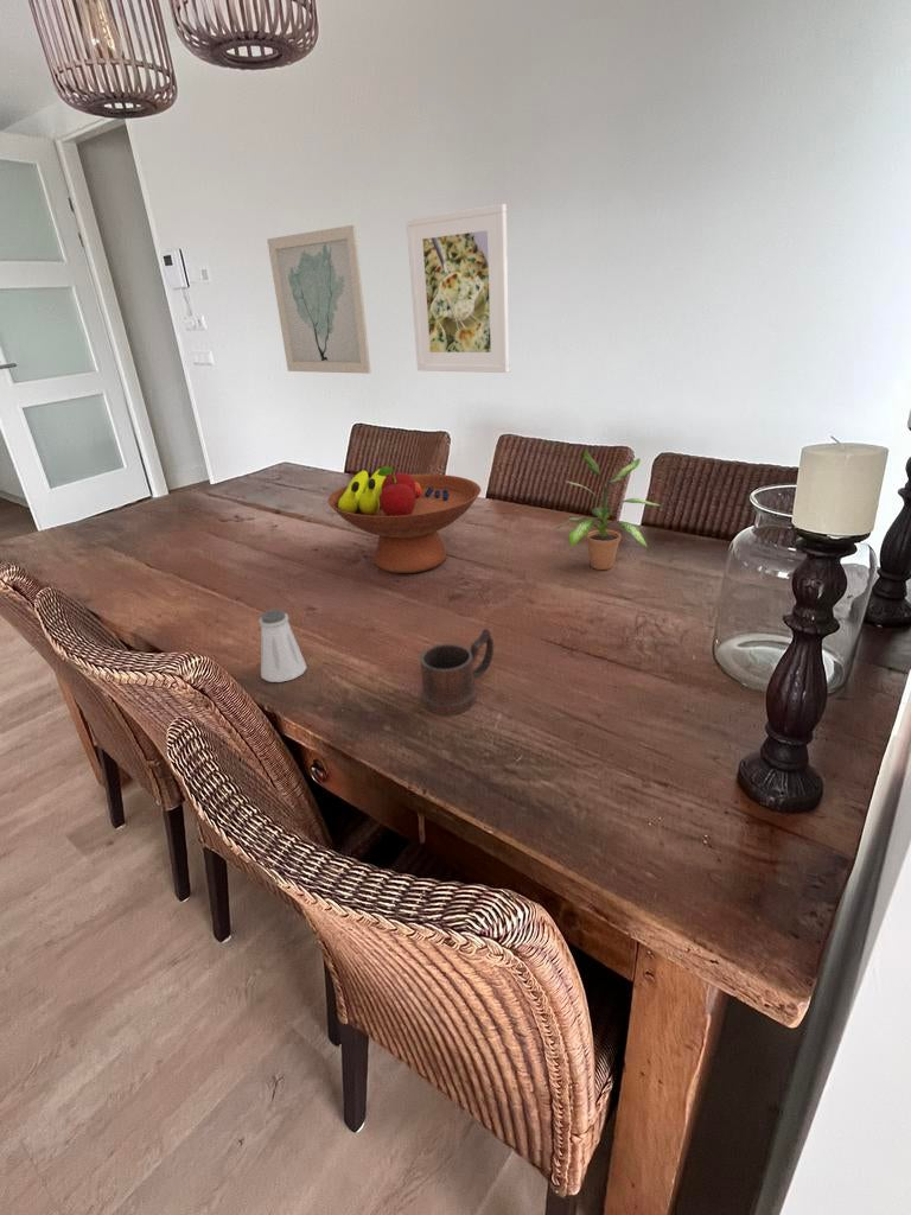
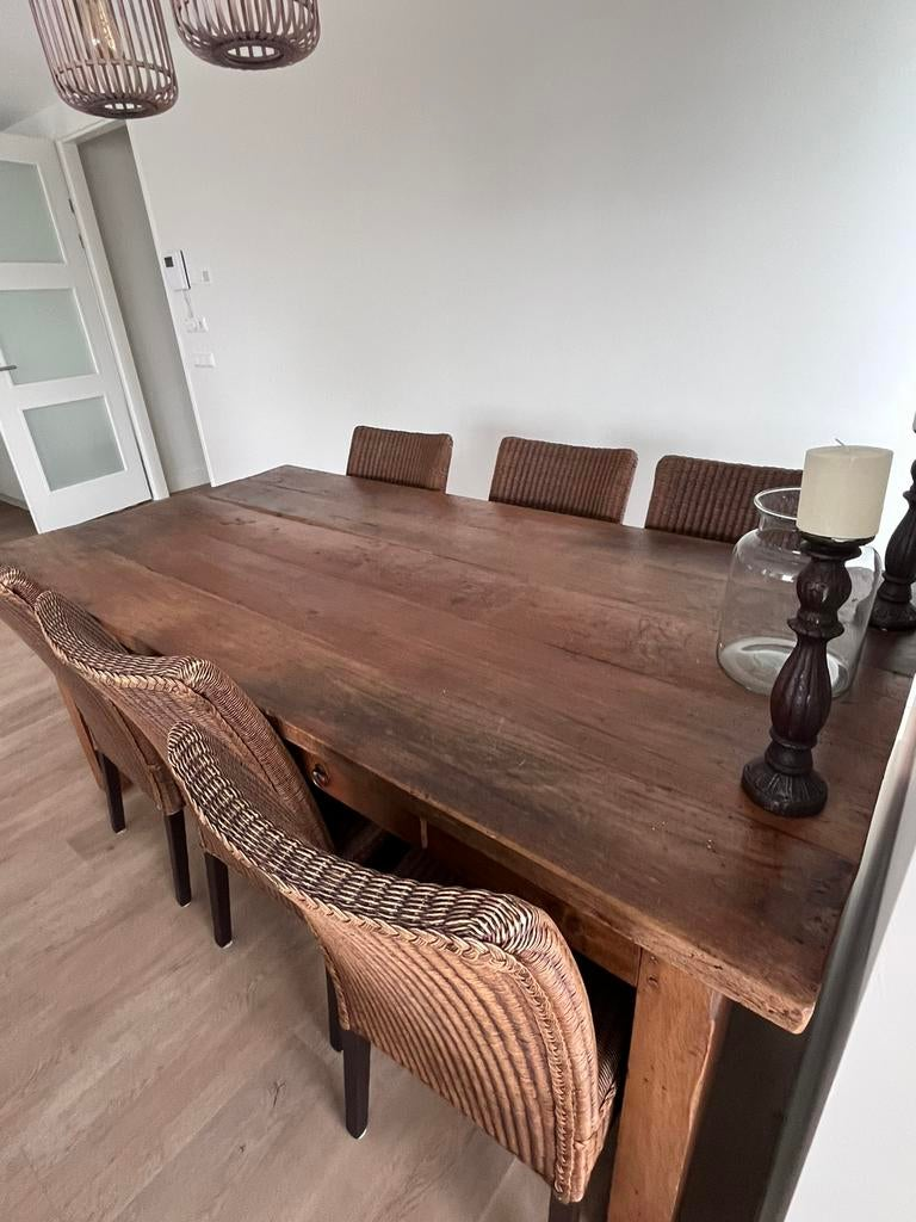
- fruit bowl (406, 514)
- wall art (318, 305)
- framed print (457, 295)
- saltshaker (278, 642)
- potted plant (594, 508)
- mug (459, 667)
